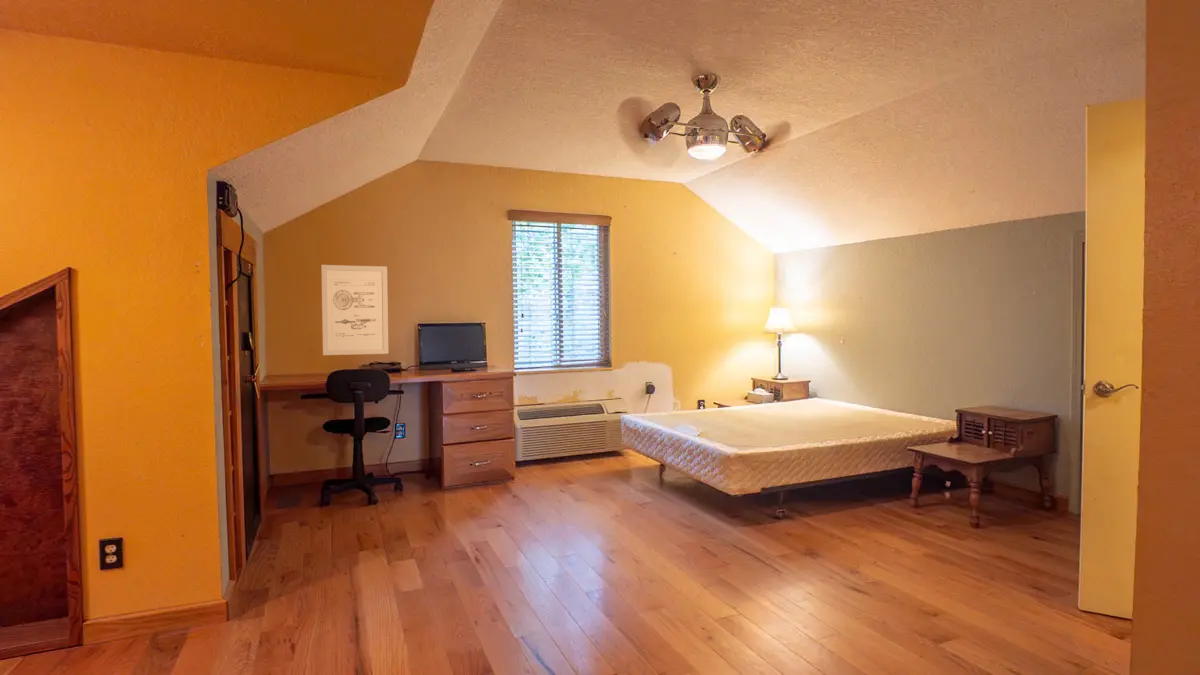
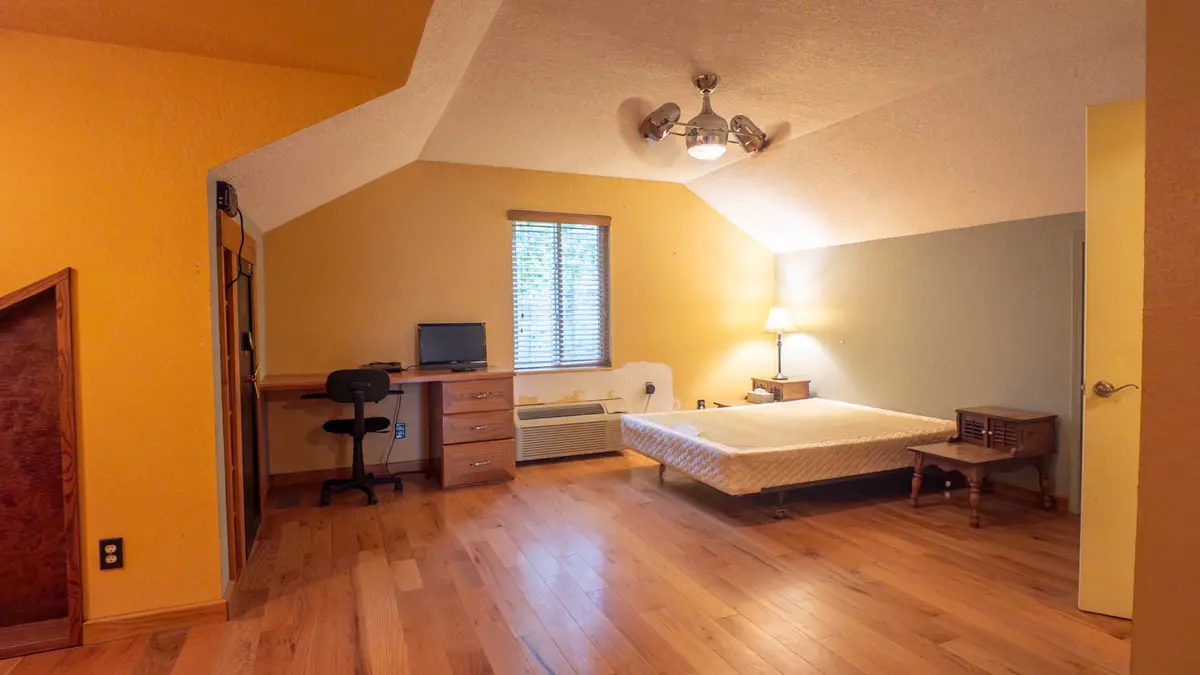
- wall art (355, 310)
